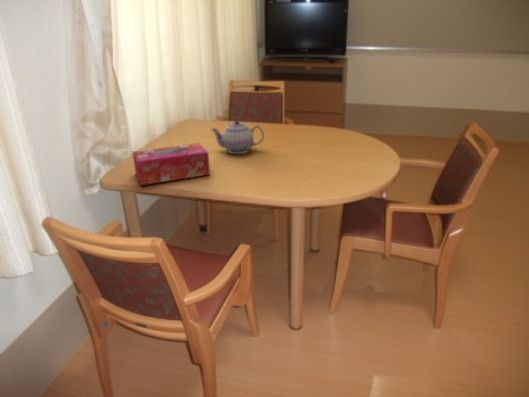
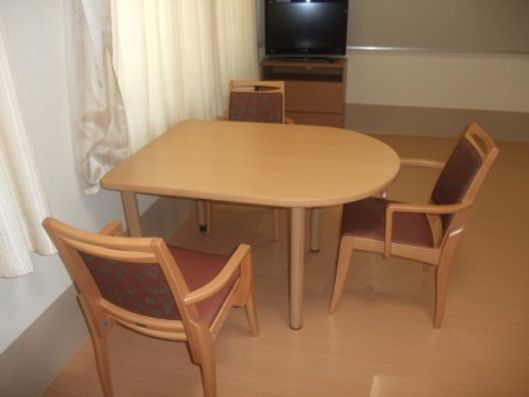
- tissue box (171, 163)
- teapot (237, 135)
